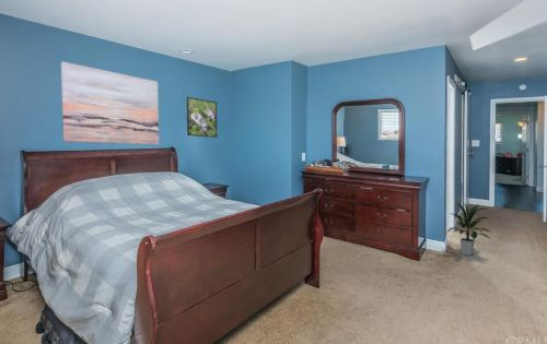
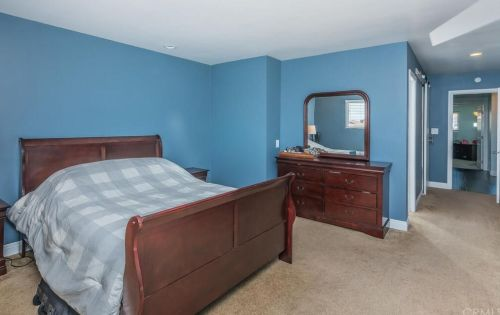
- wall art (115, 108)
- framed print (202, 118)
- indoor plant (468, 227)
